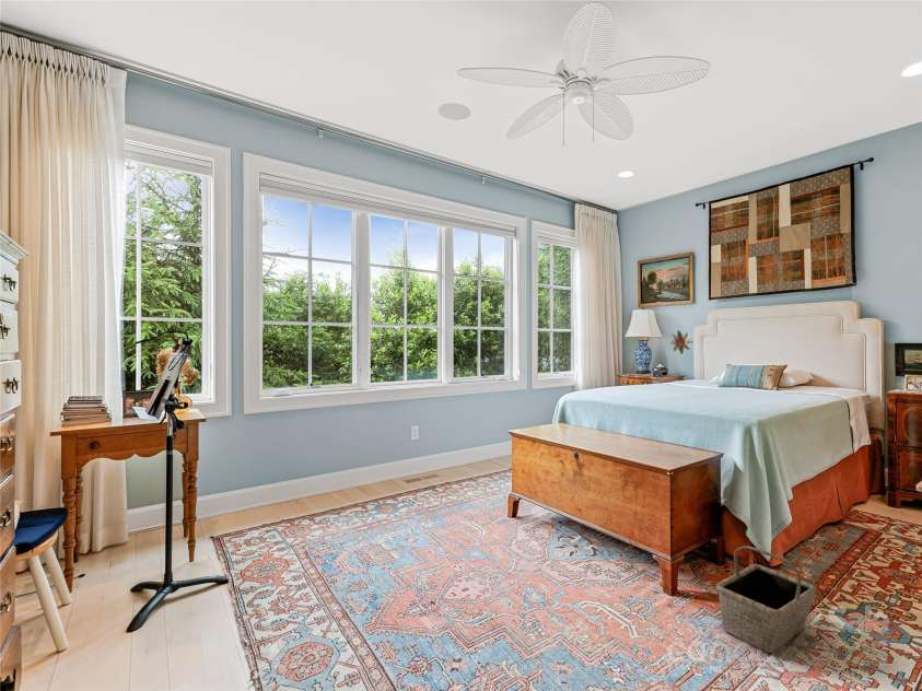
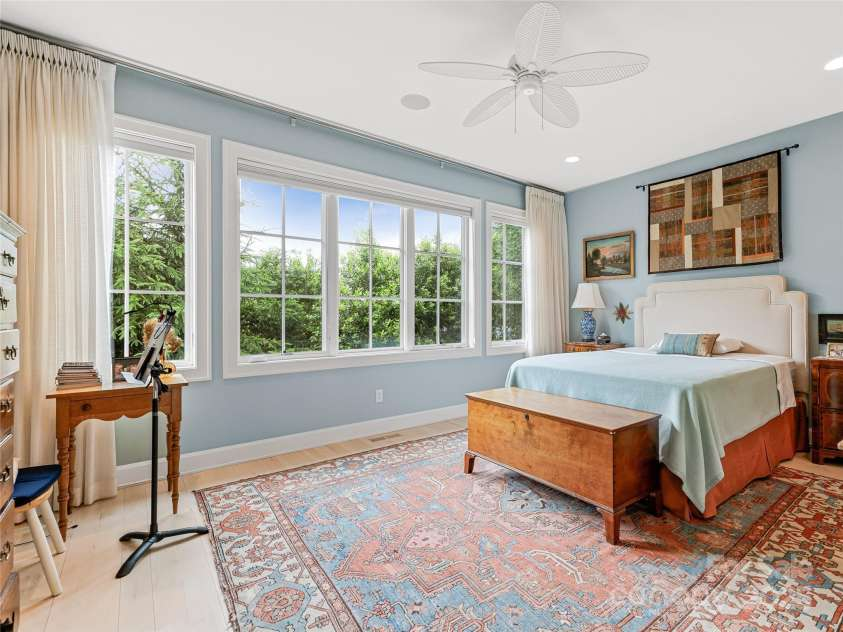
- basket (766, 590)
